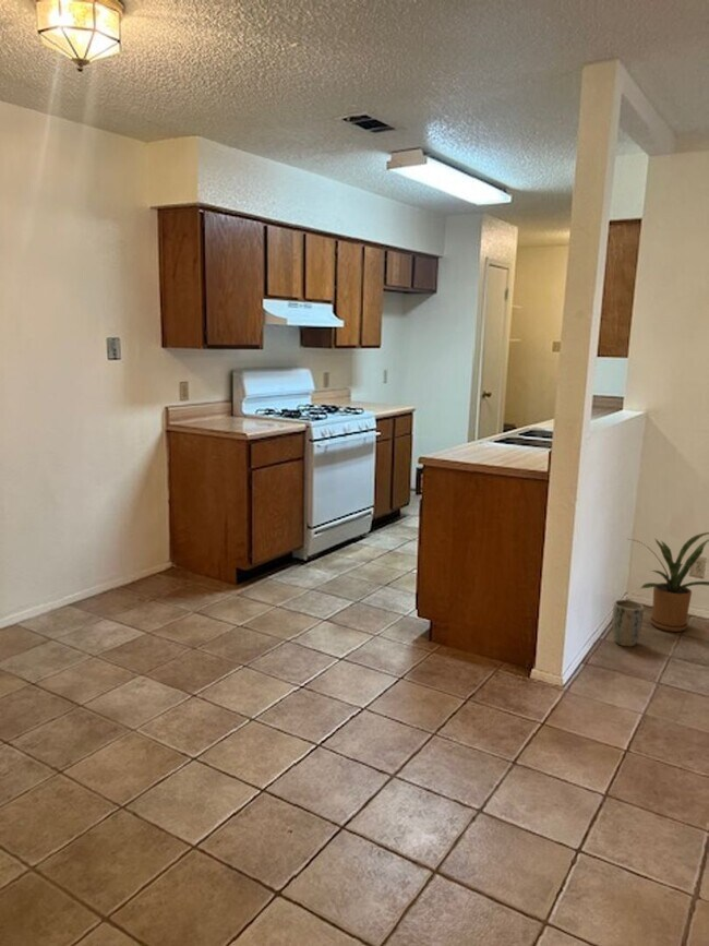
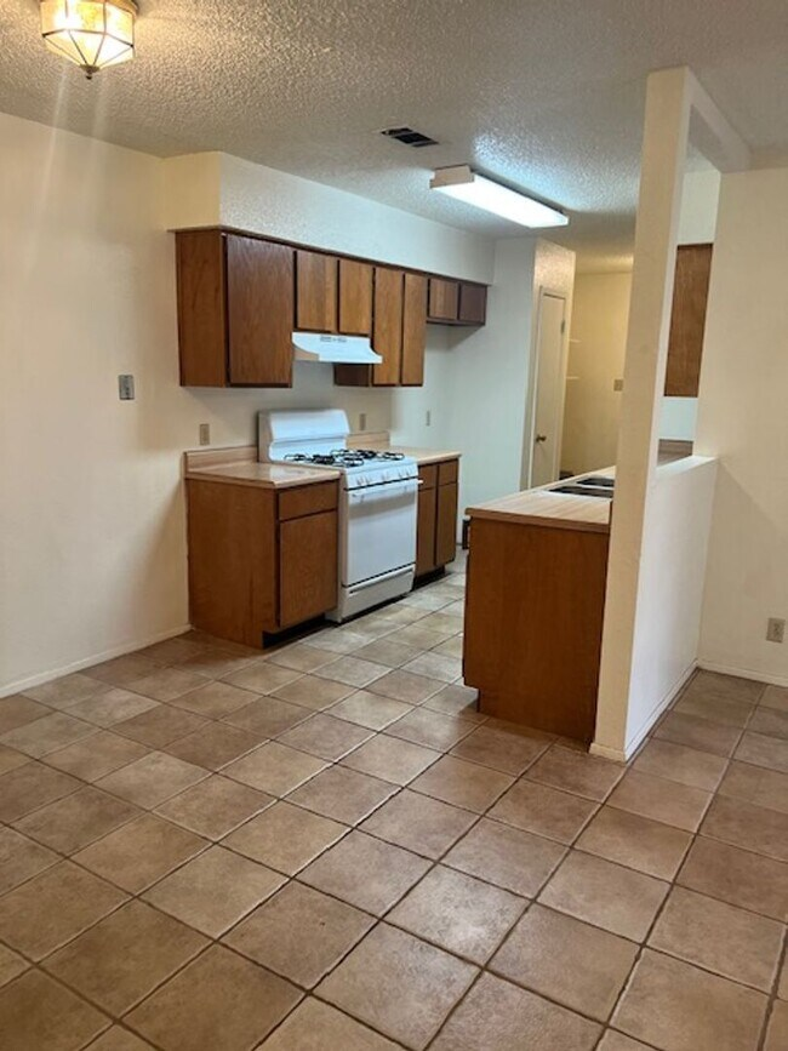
- house plant (672, 576)
- plant pot (626, 623)
